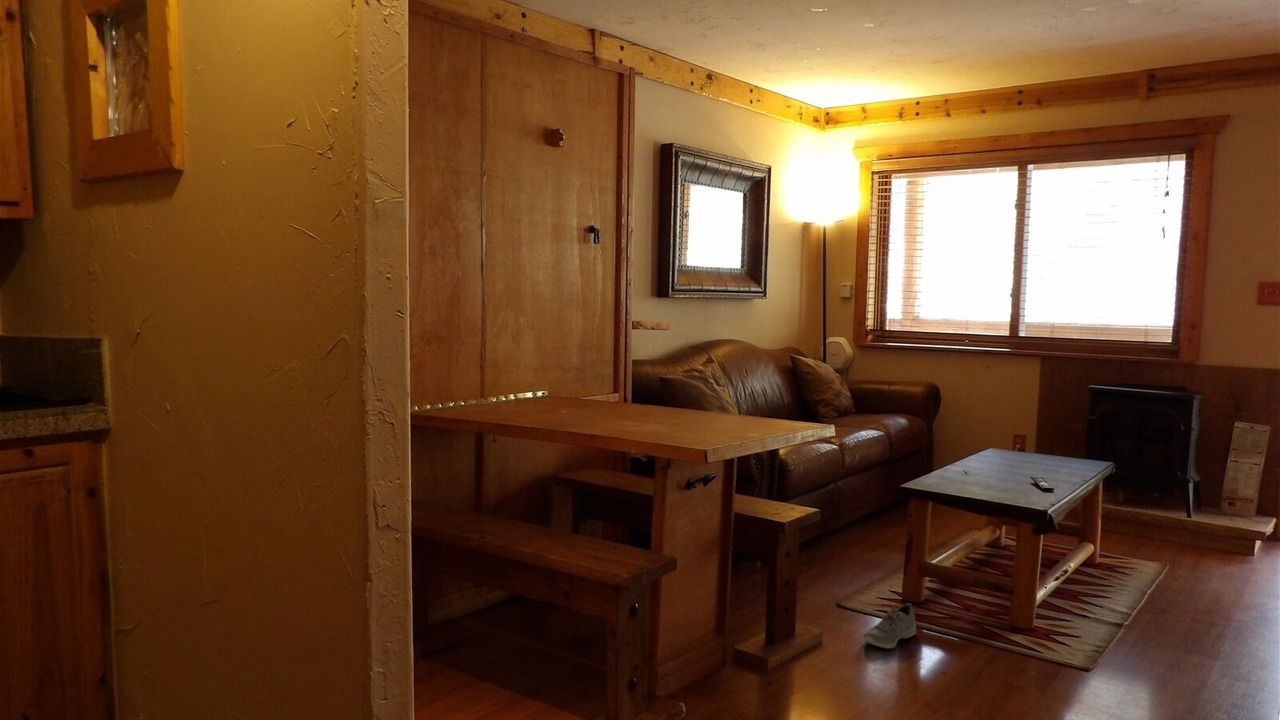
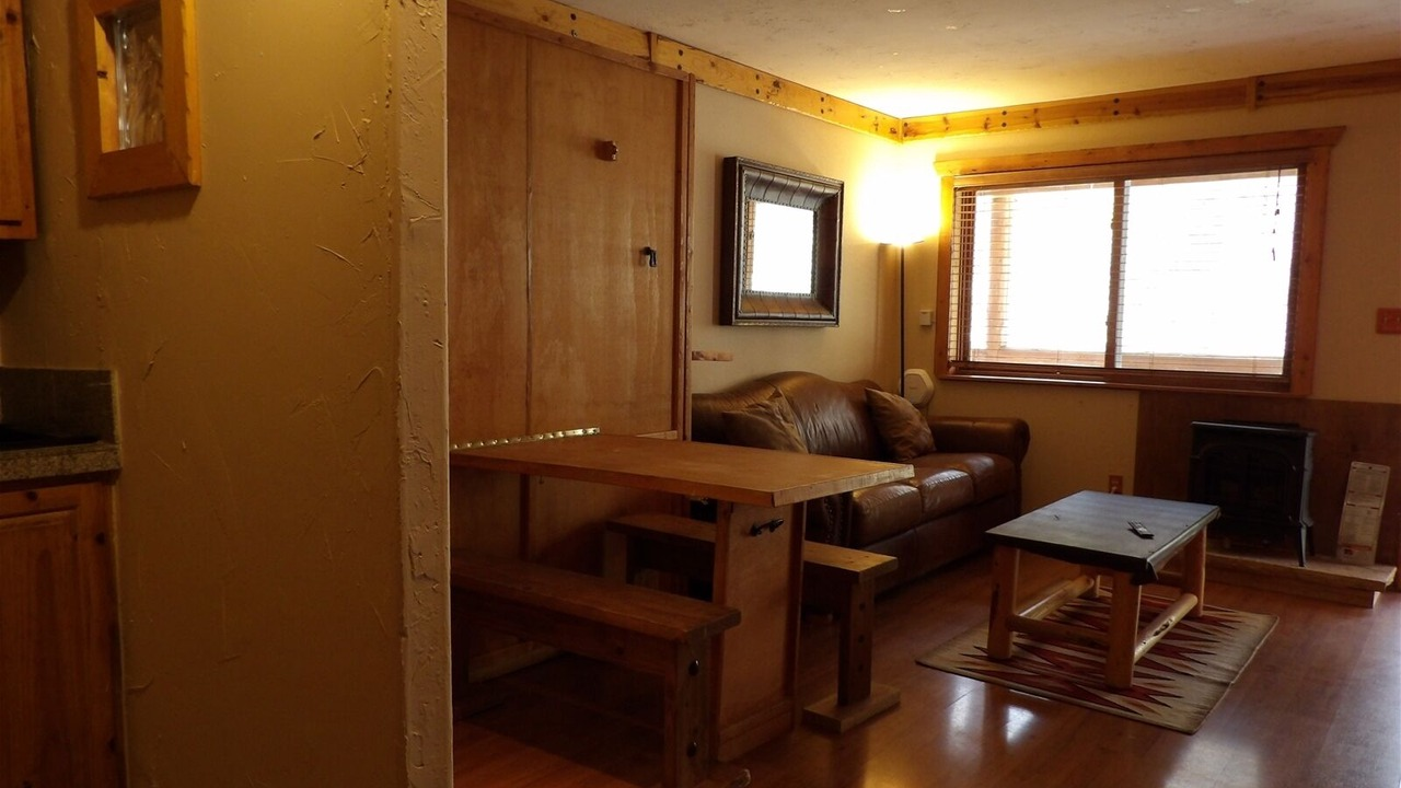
- sneaker (888, 624)
